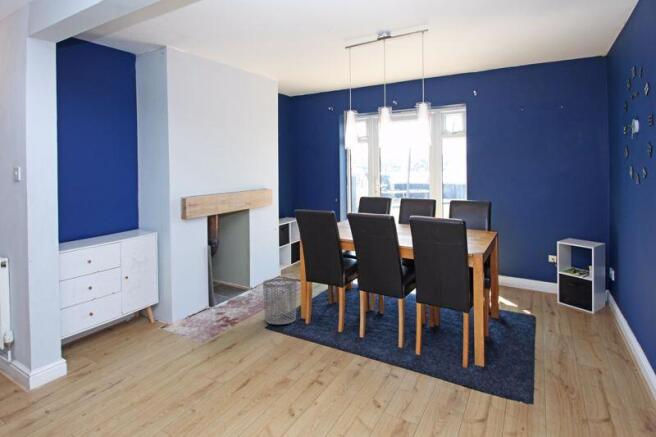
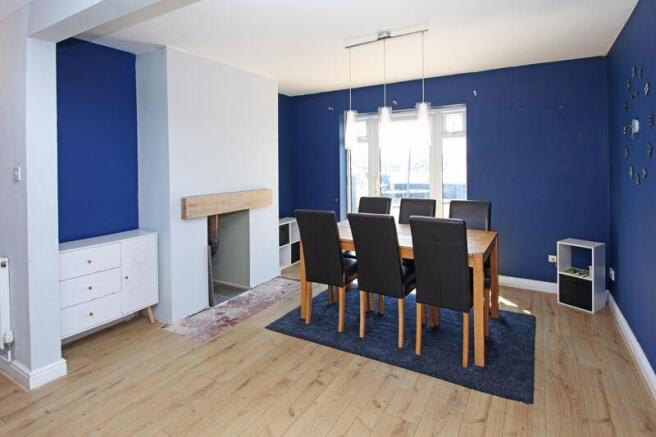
- waste bin (280, 301)
